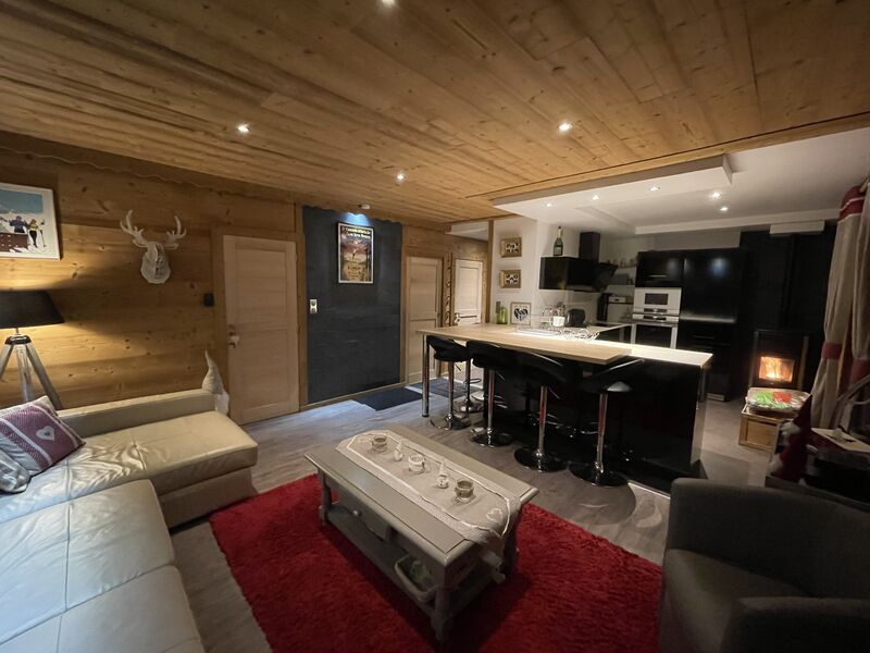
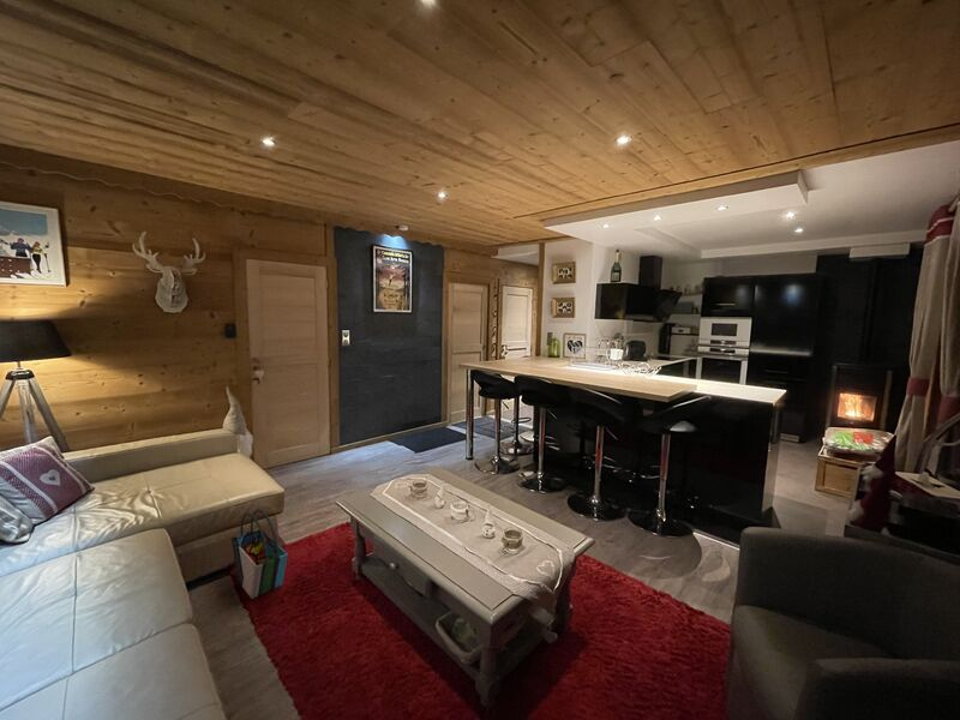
+ tote bag (258, 548)
